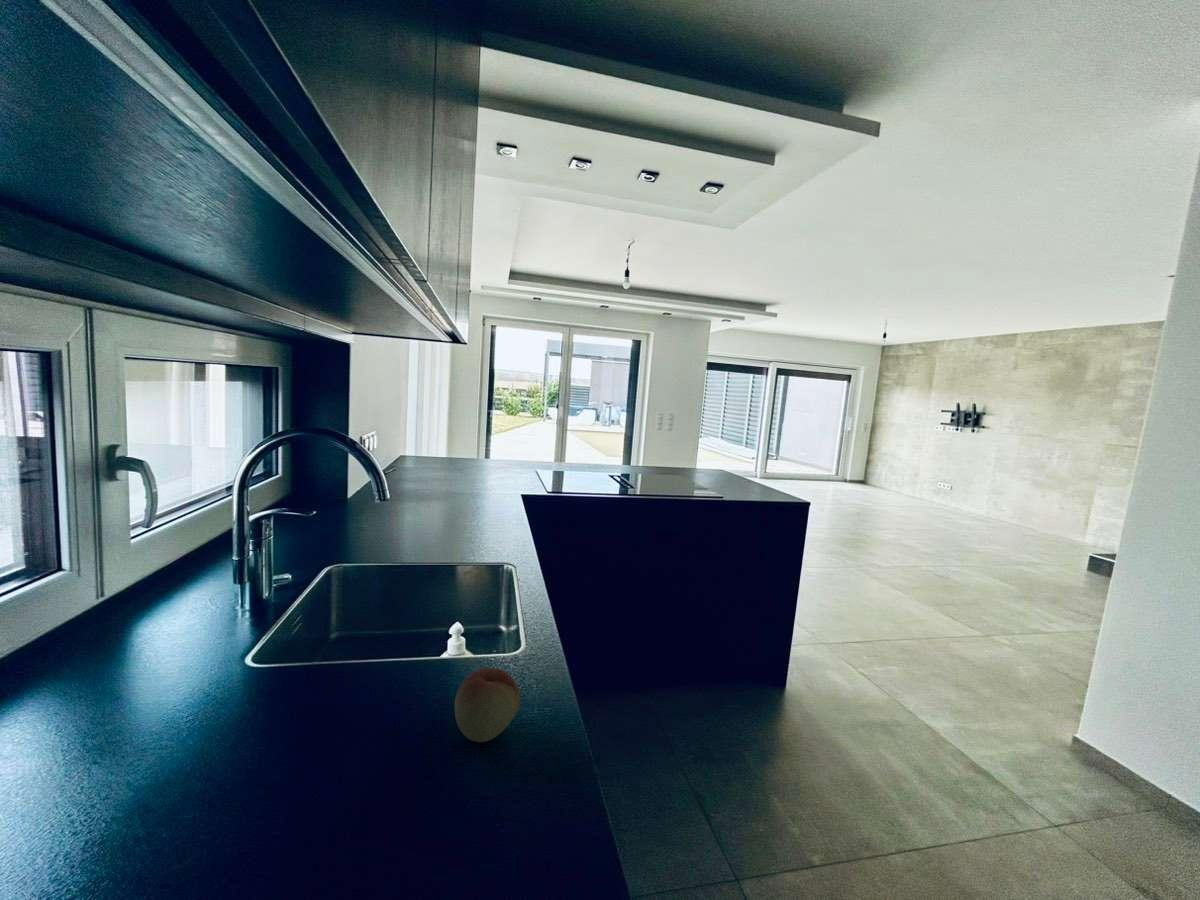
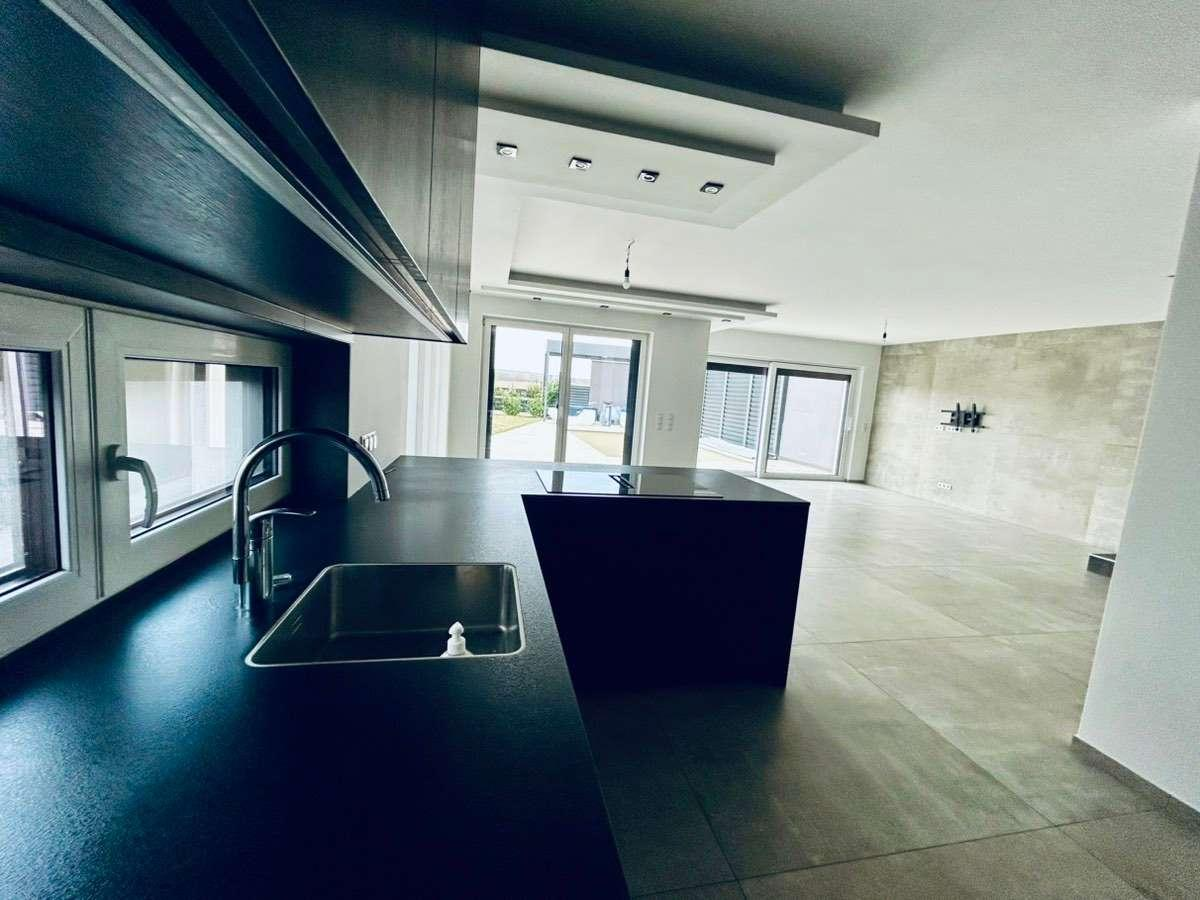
- fruit (487, 703)
